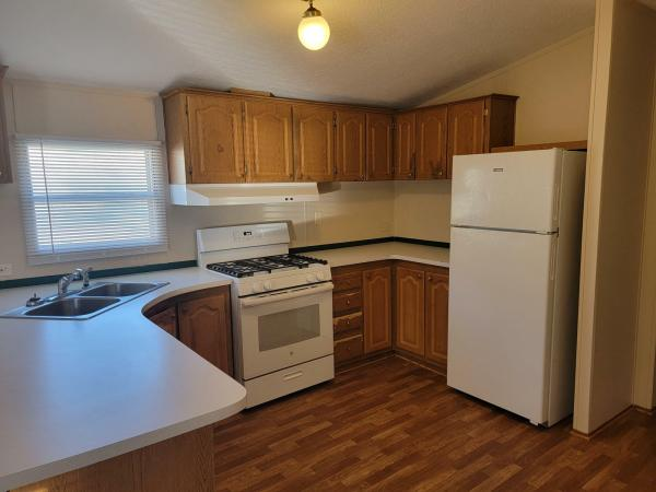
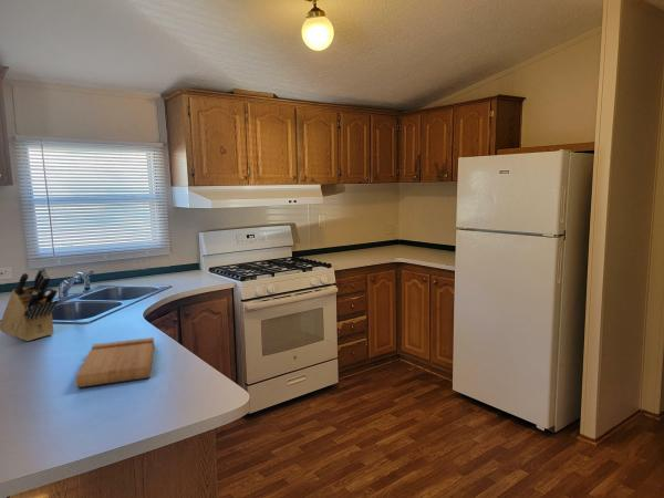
+ knife block (27, 301)
+ cutting board (120, 360)
